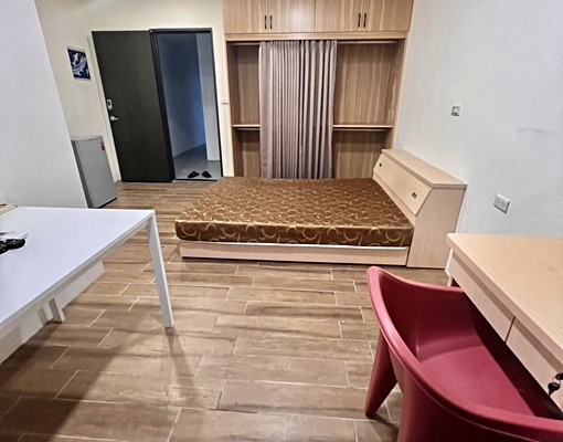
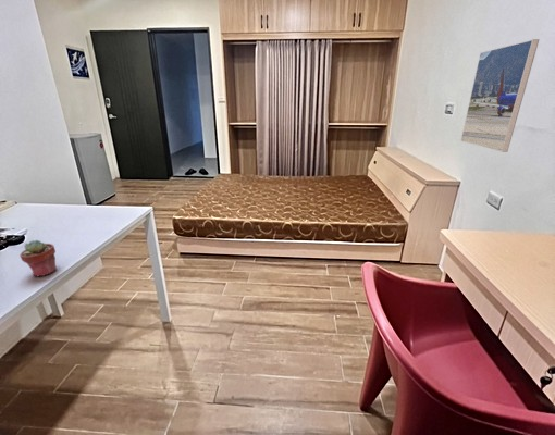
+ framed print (493, 99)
+ potted succulent (39, 256)
